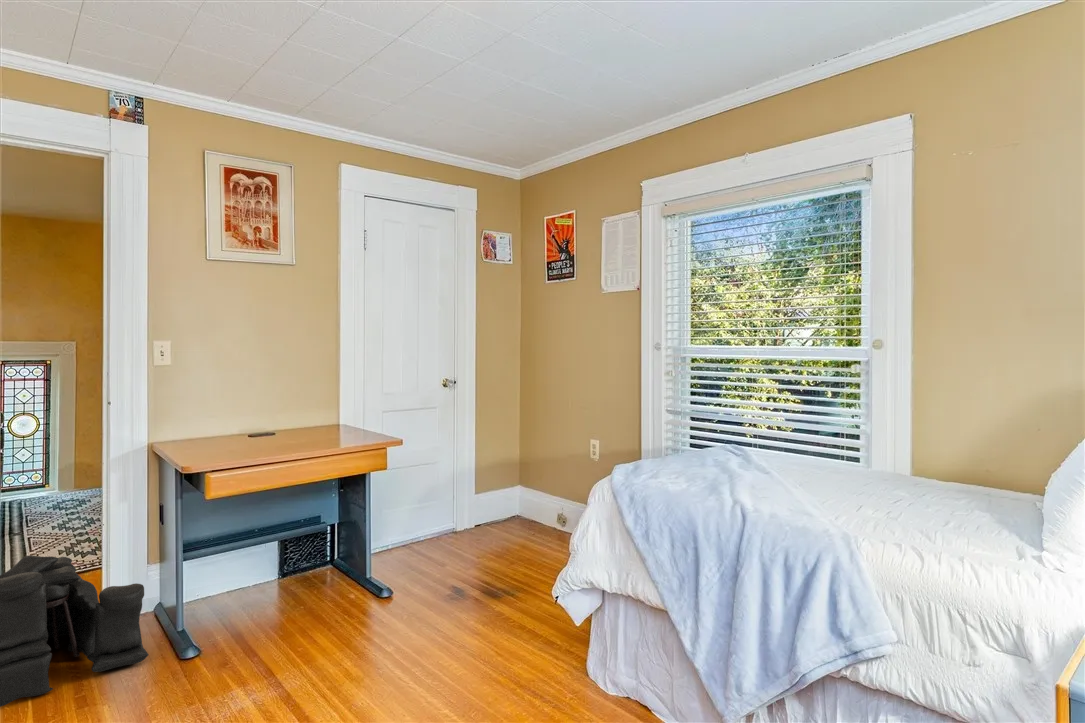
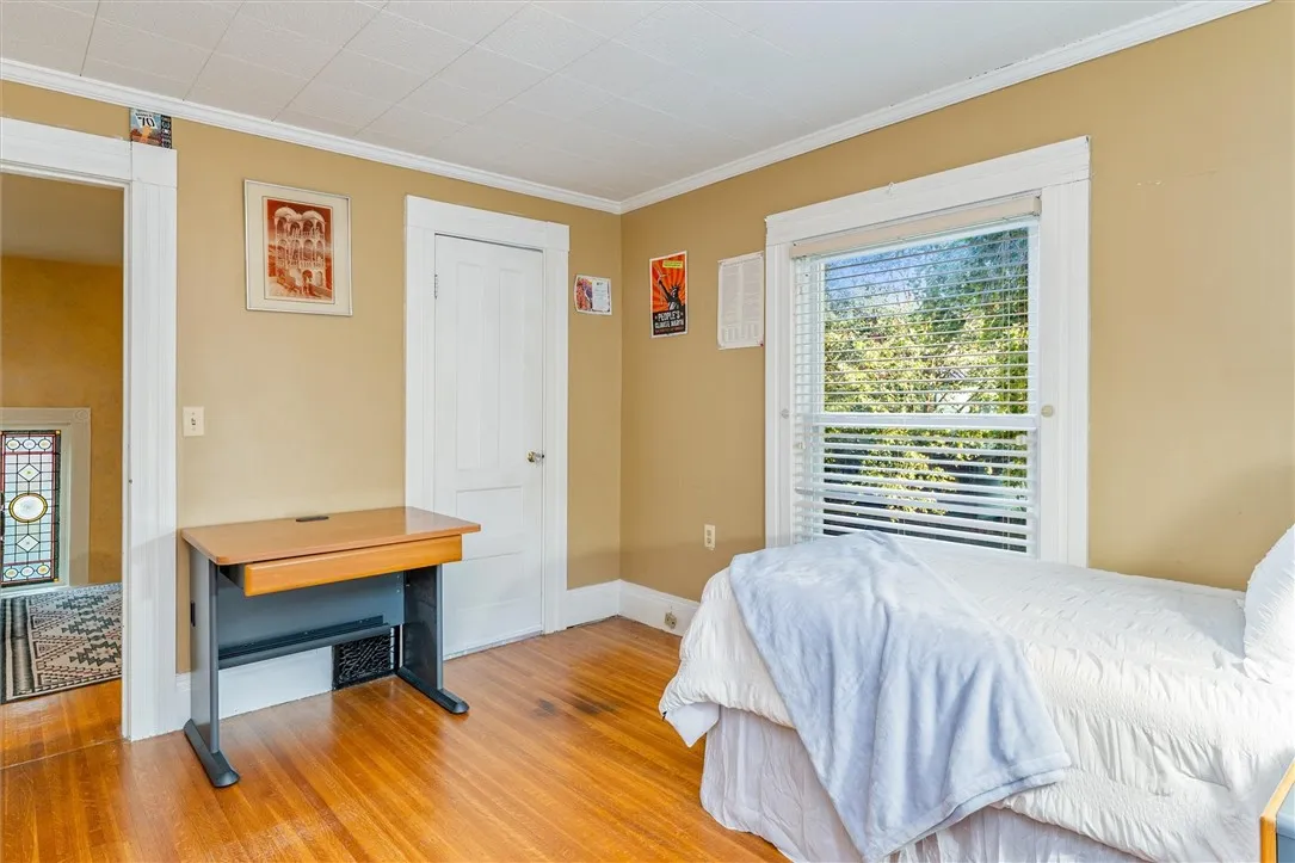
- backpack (59, 606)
